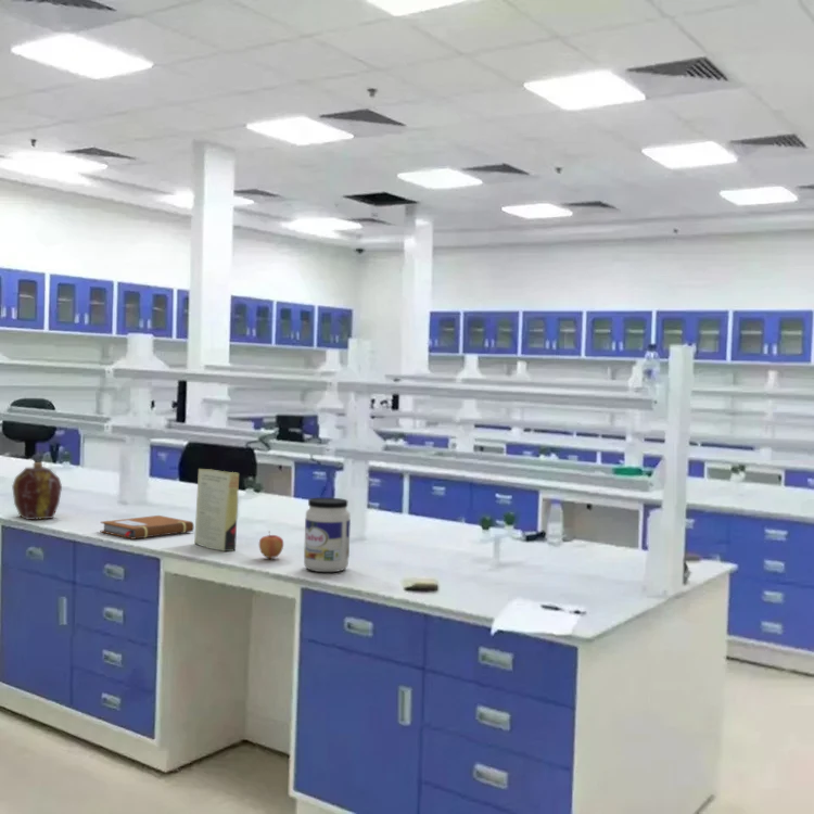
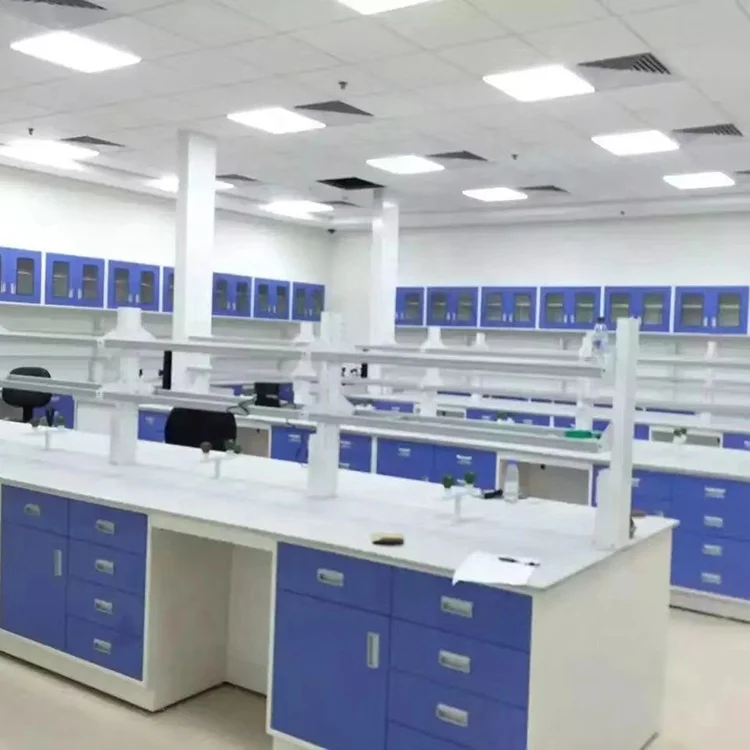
- jar (327, 534)
- notebook (145, 526)
- apple (270, 545)
- book (216, 508)
- flask (37, 489)
